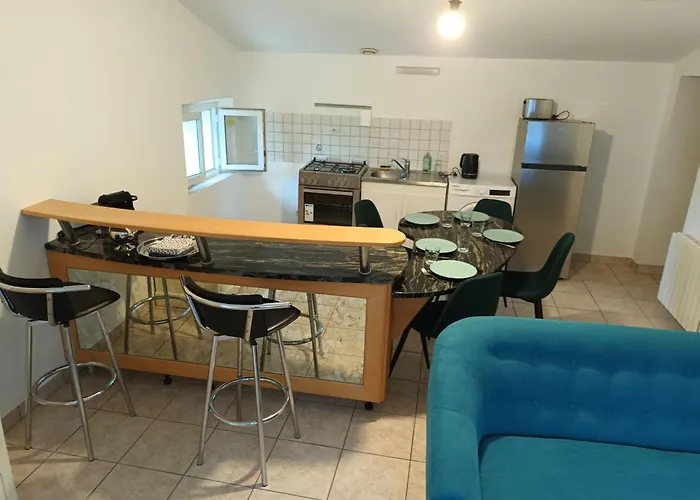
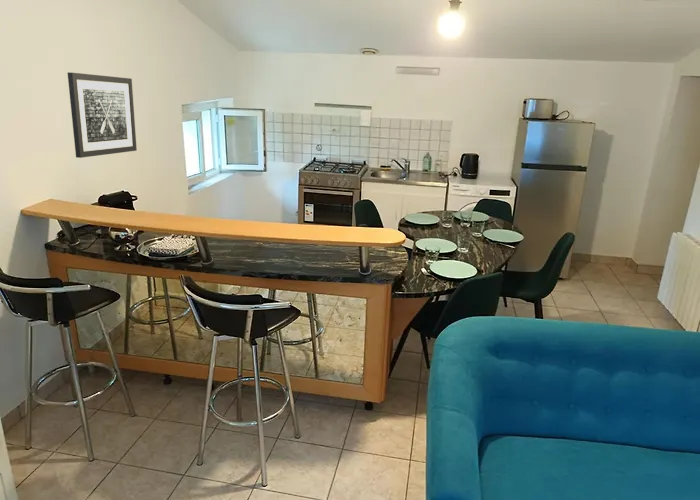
+ wall art (105, 115)
